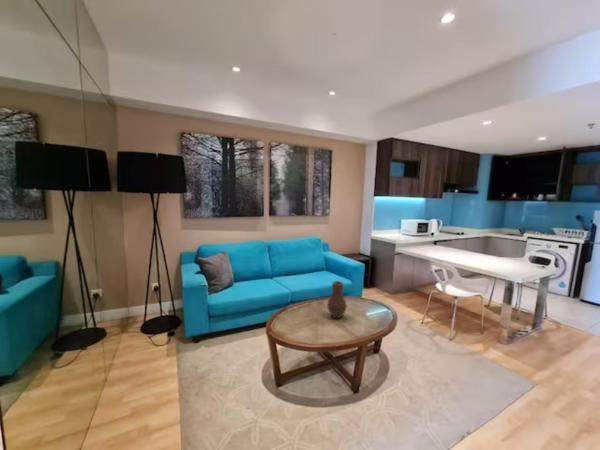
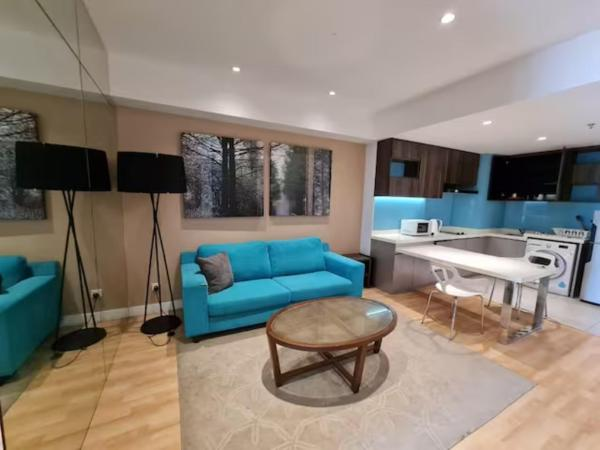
- vase (337, 299)
